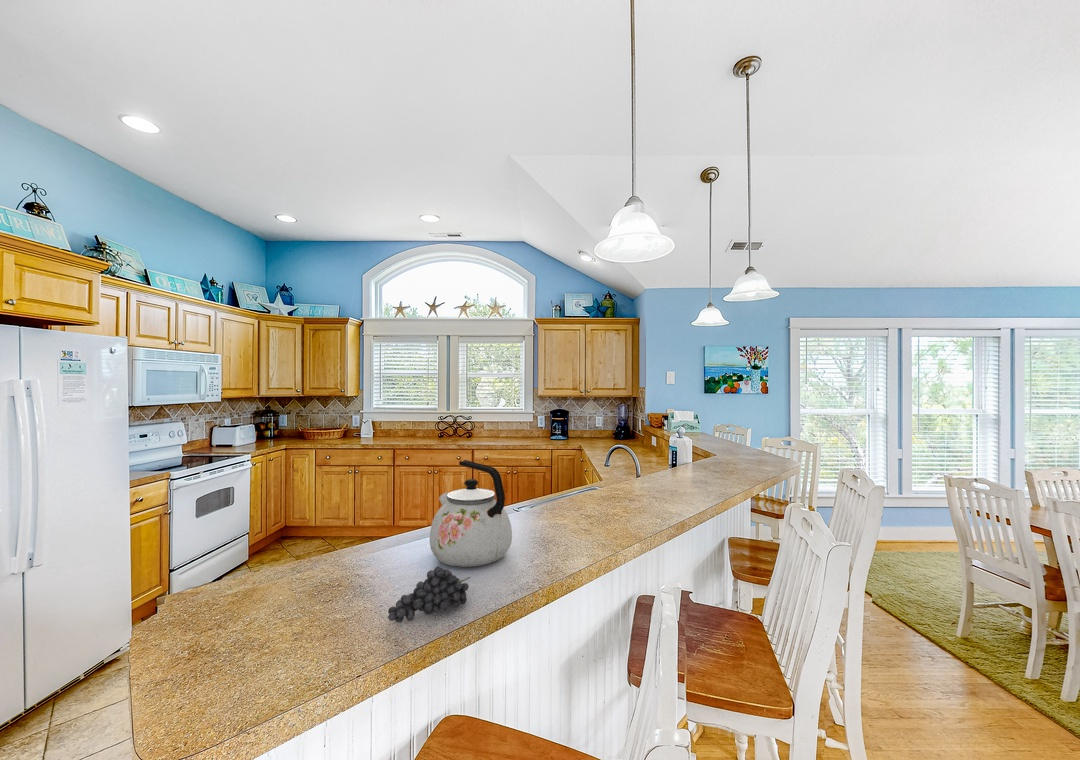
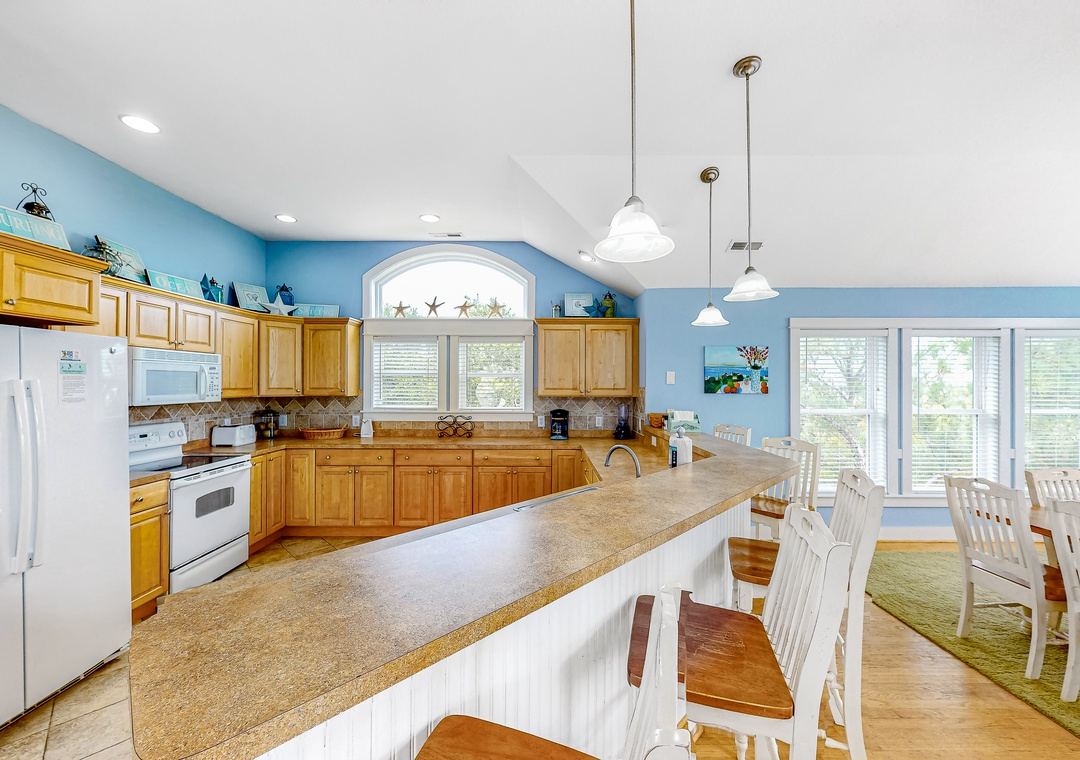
- kettle (470, 509)
- fruit (432, 591)
